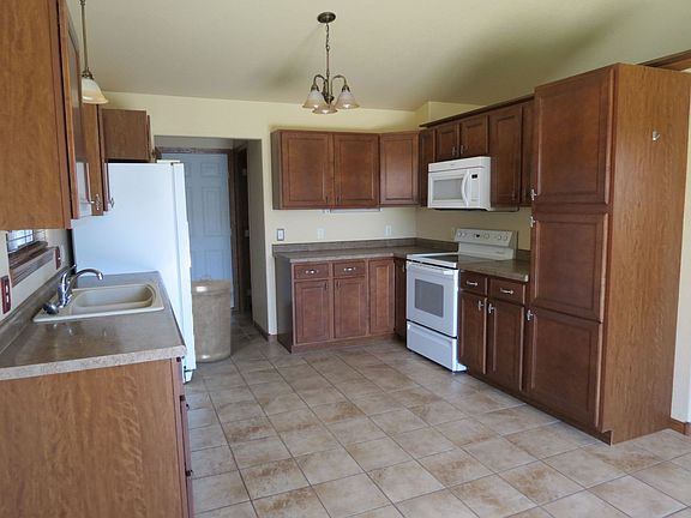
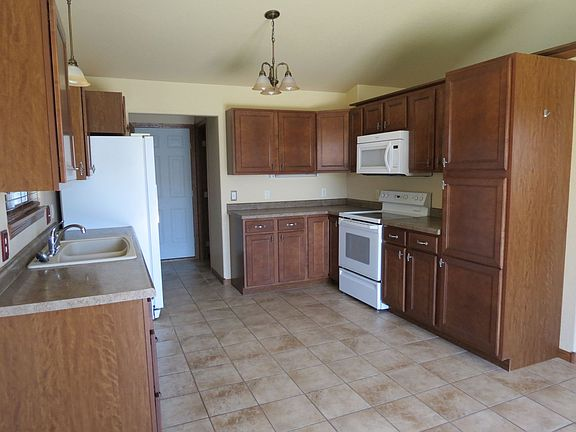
- trash can (206, 315)
